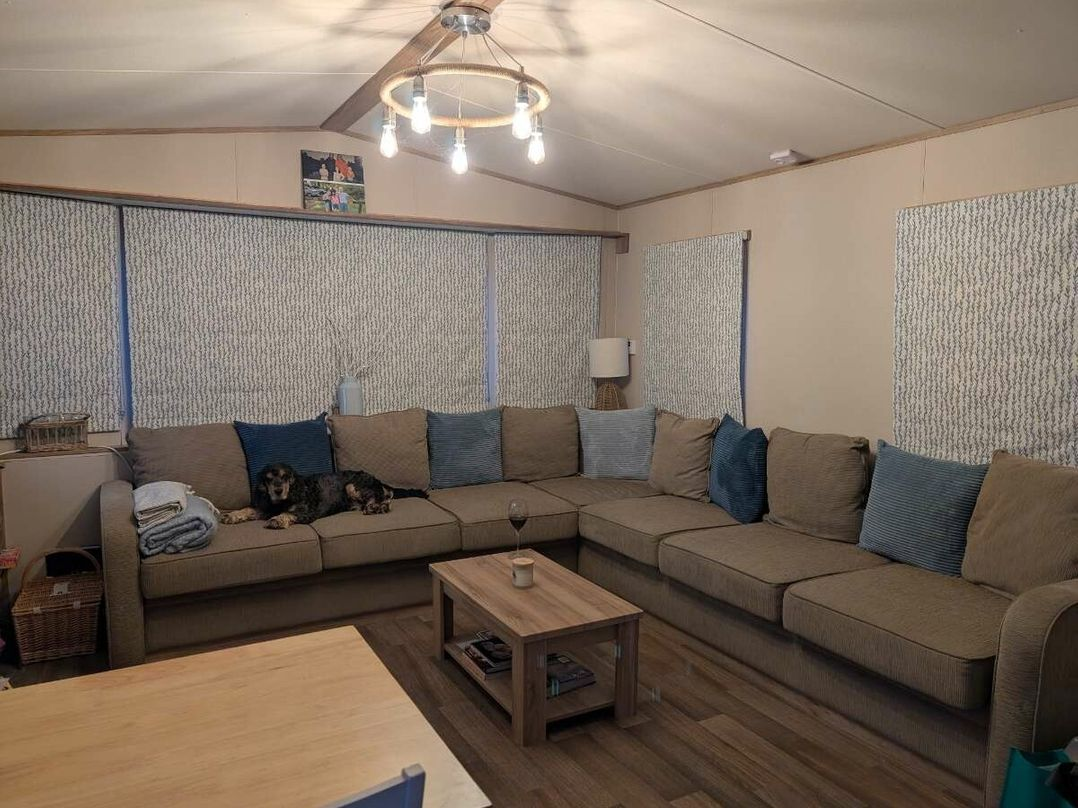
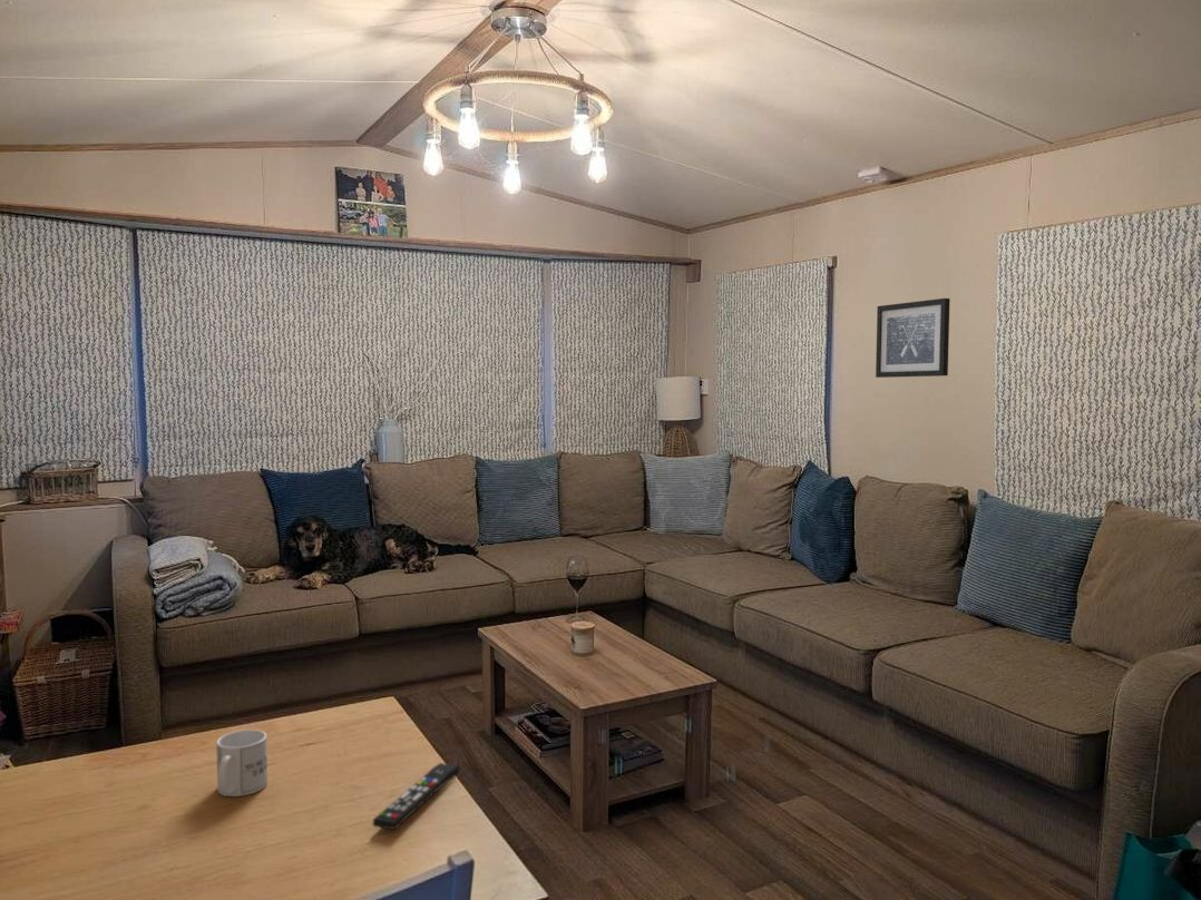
+ wall art (910, 339)
+ remote control (419, 793)
+ mug (236, 766)
